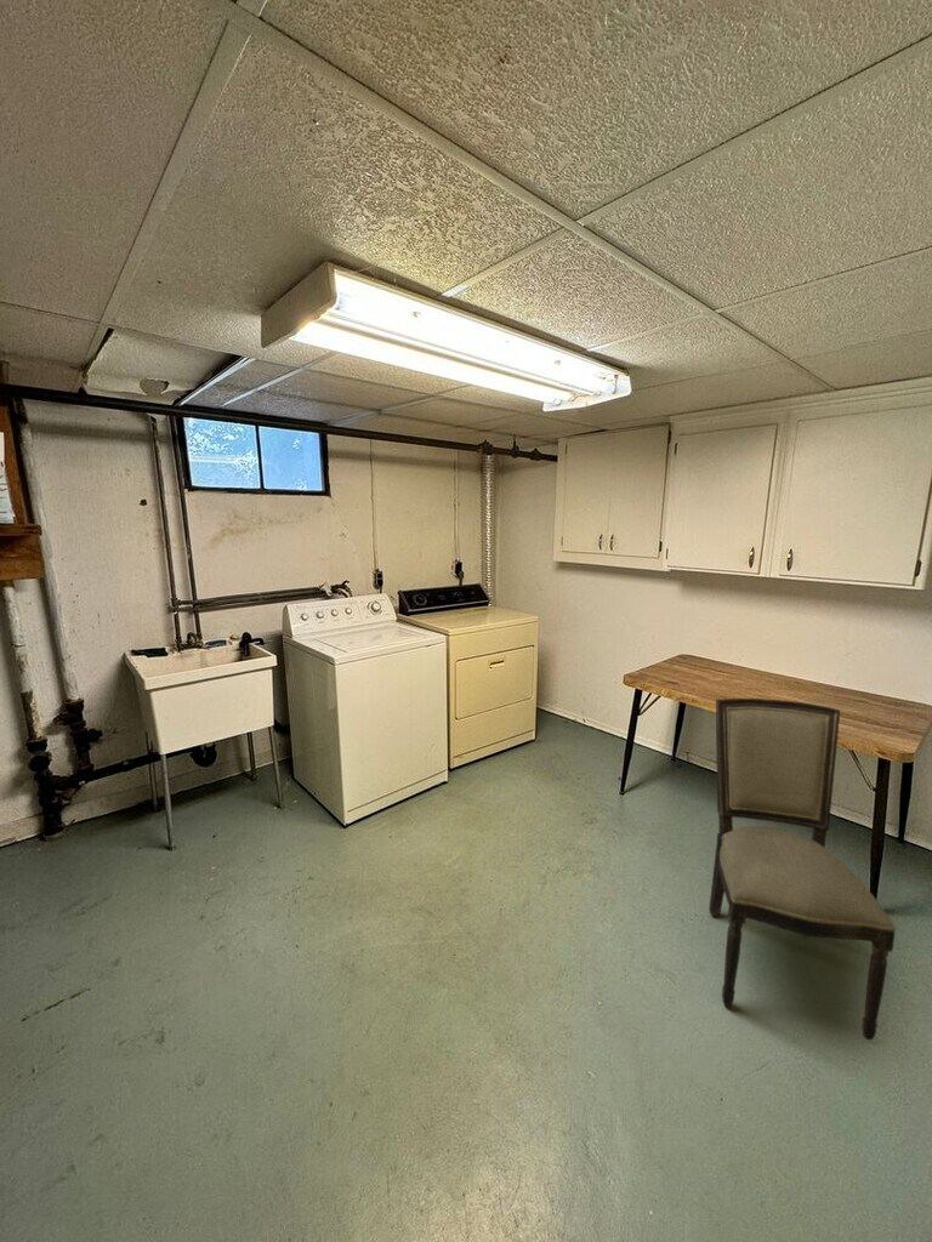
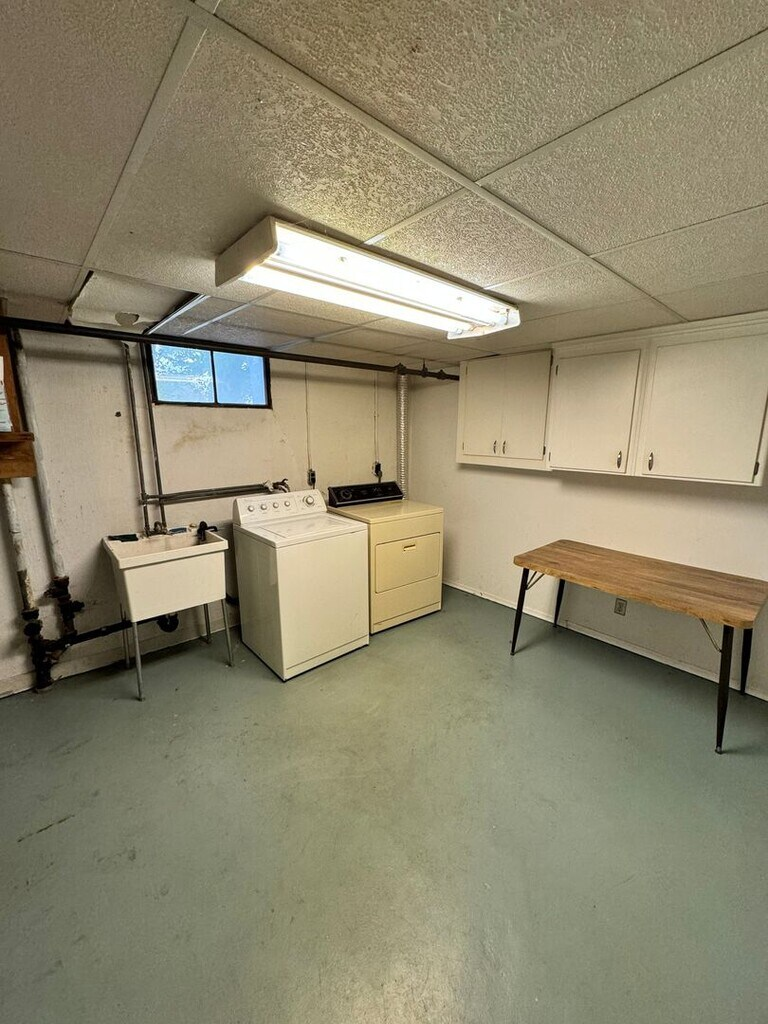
- dining chair (785, 848)
